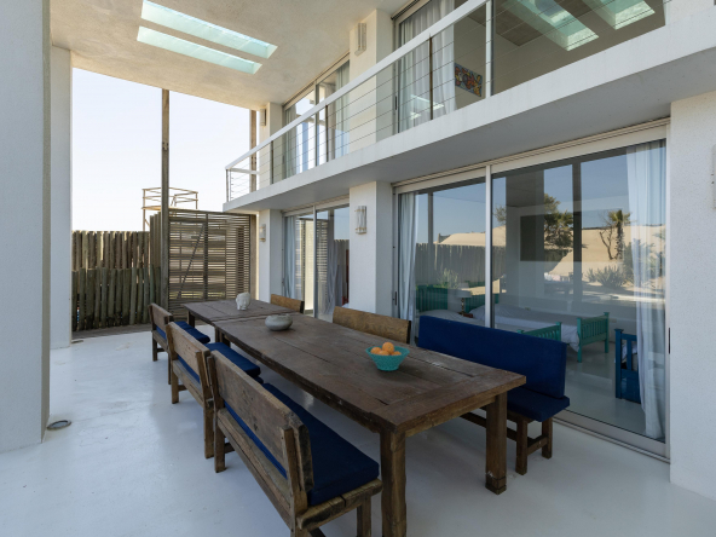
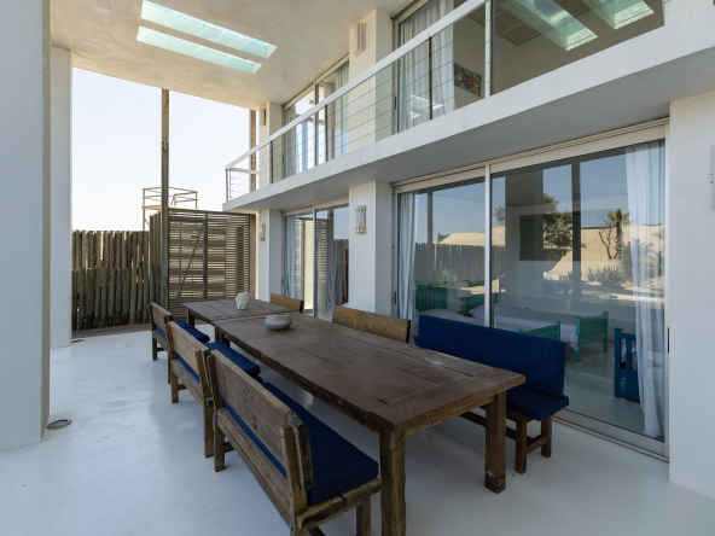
- fruit bowl (387, 354)
